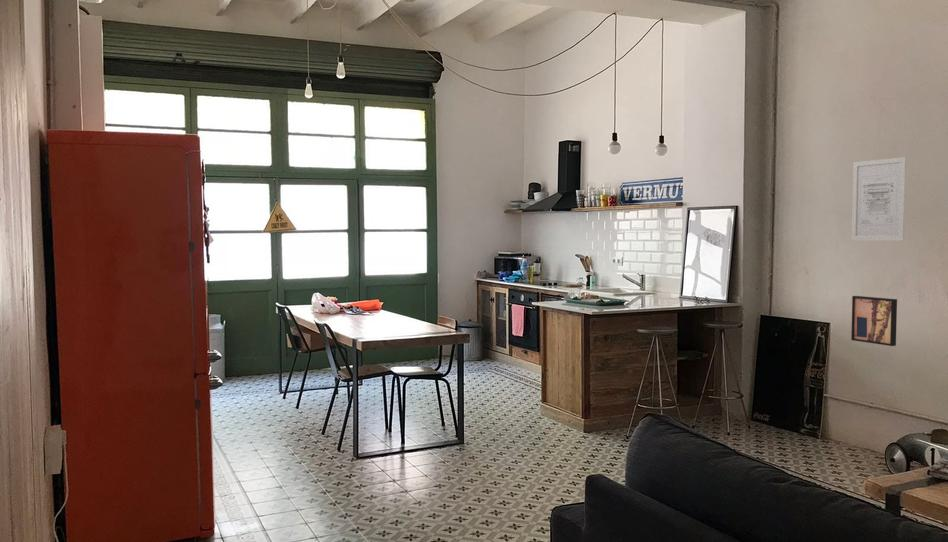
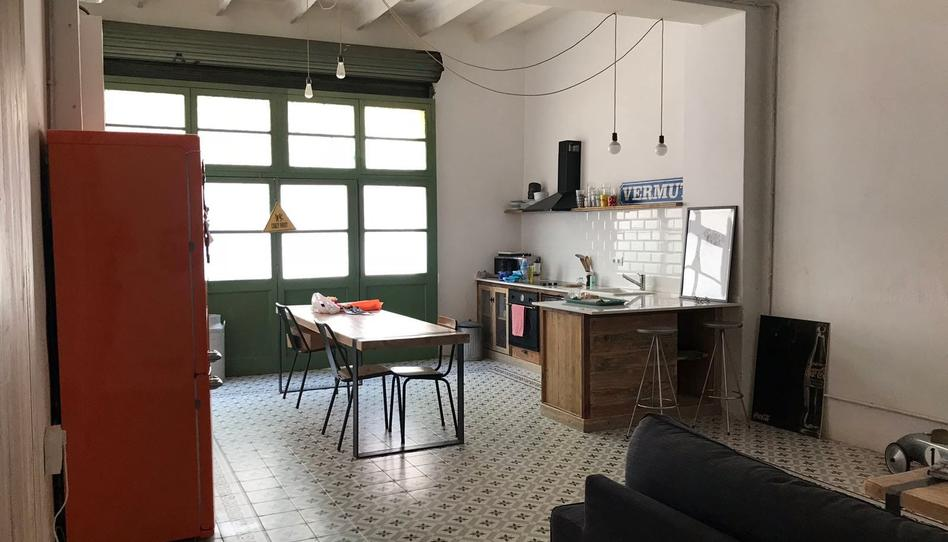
- wall art (873, 320)
- wall art (878, 200)
